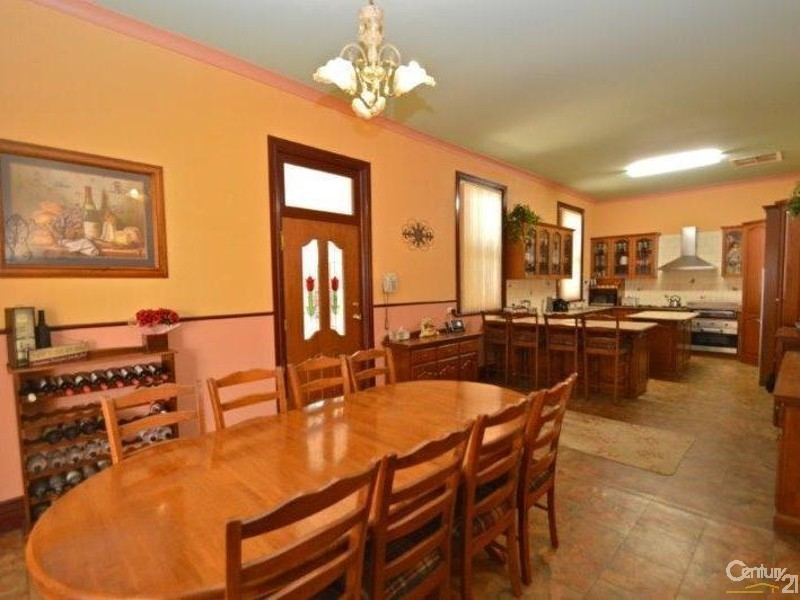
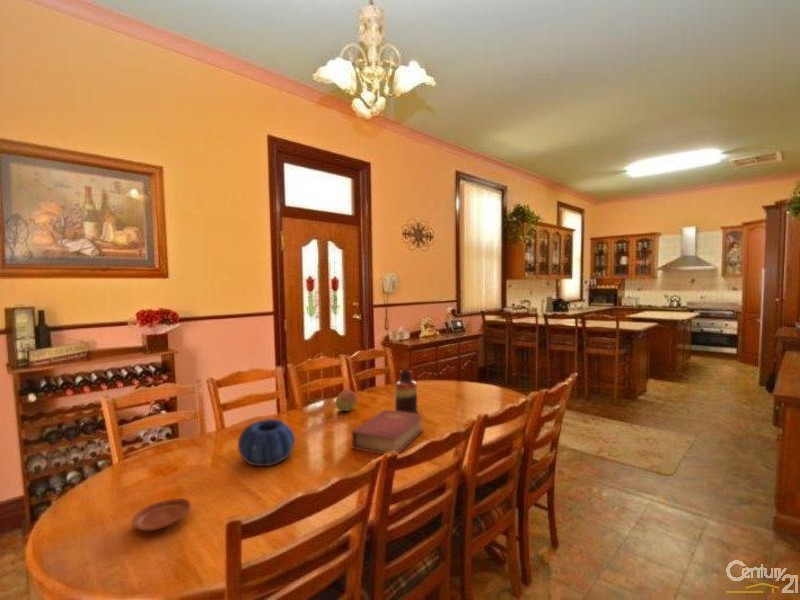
+ book (389, 430)
+ fruit (346, 400)
+ decorative bowl (266, 440)
+ plate (162, 517)
+ vase (406, 391)
